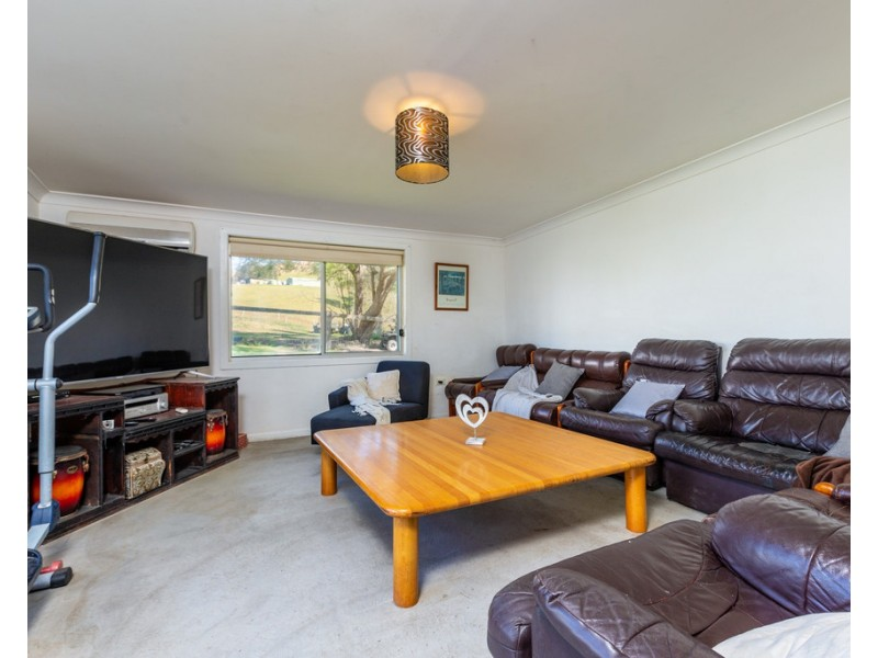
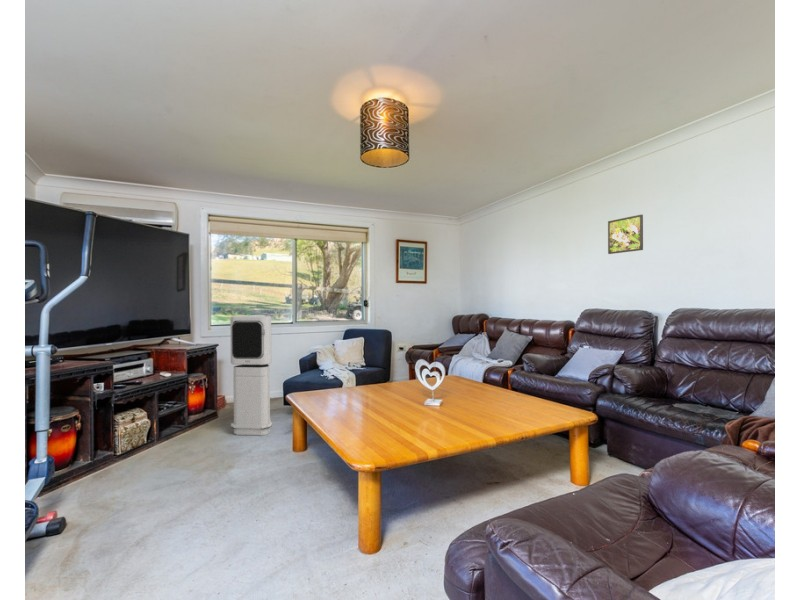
+ air purifier (257, 372)
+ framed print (624, 235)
